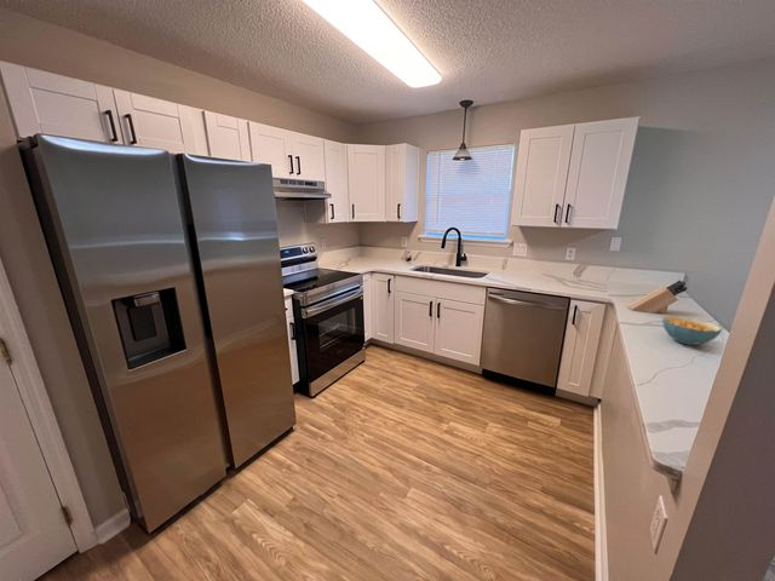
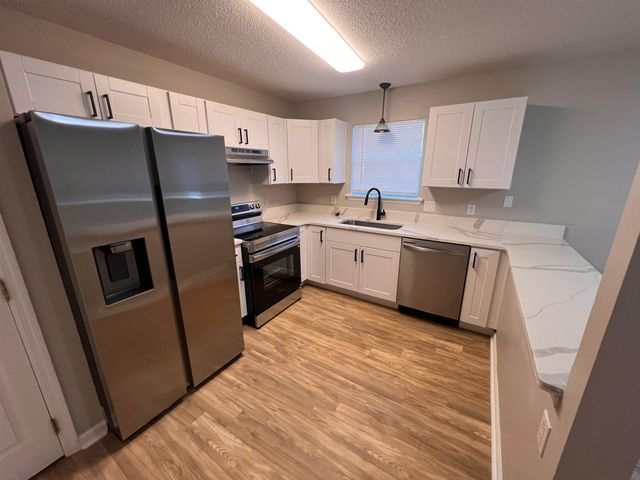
- knife block (656, 295)
- cereal bowl (688, 333)
